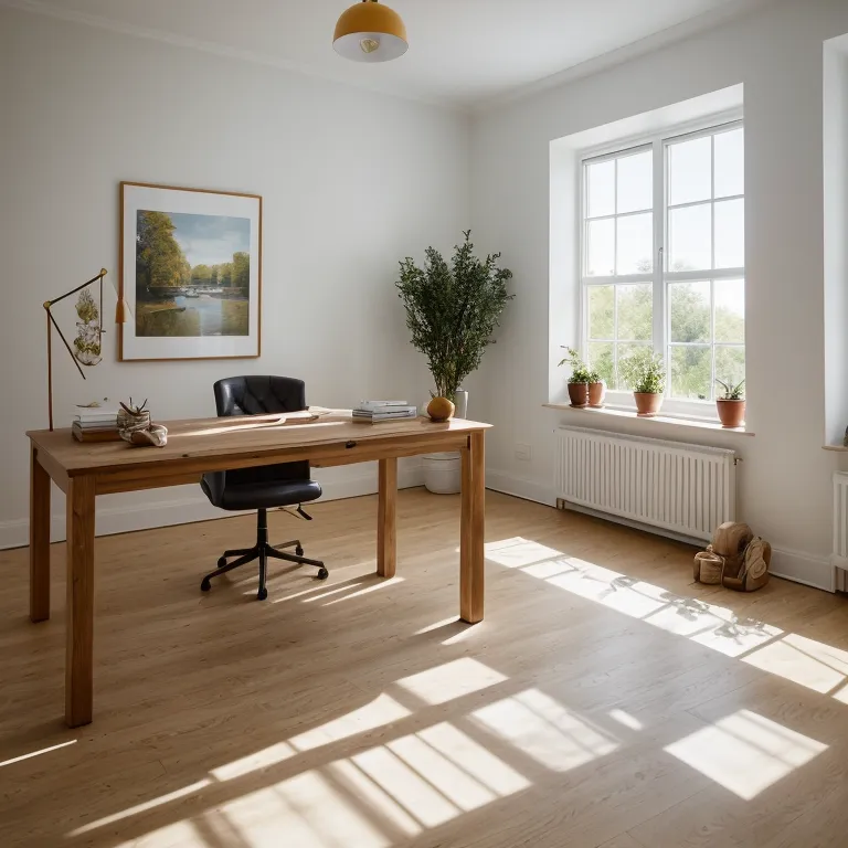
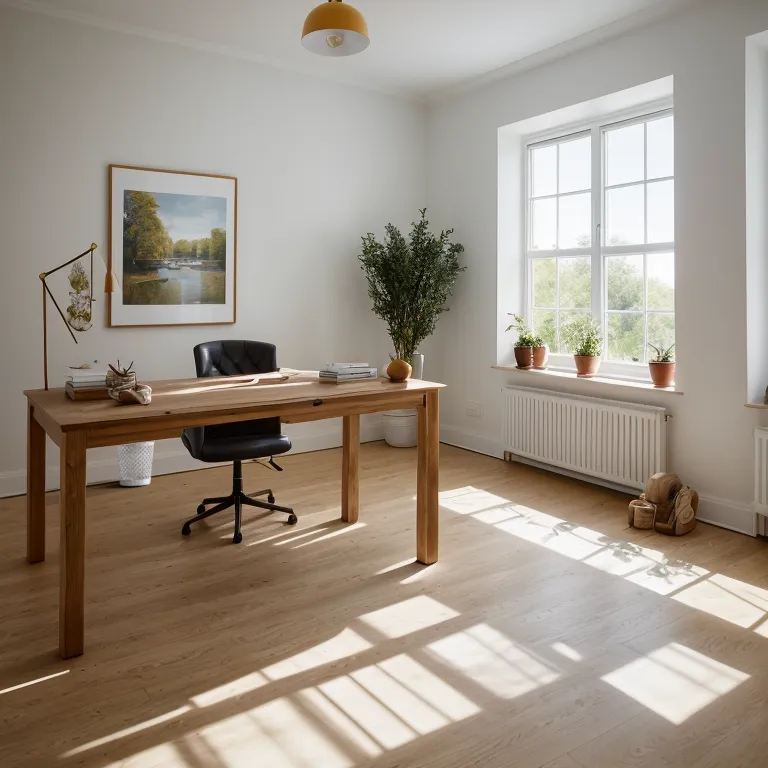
+ wastebasket (135, 462)
